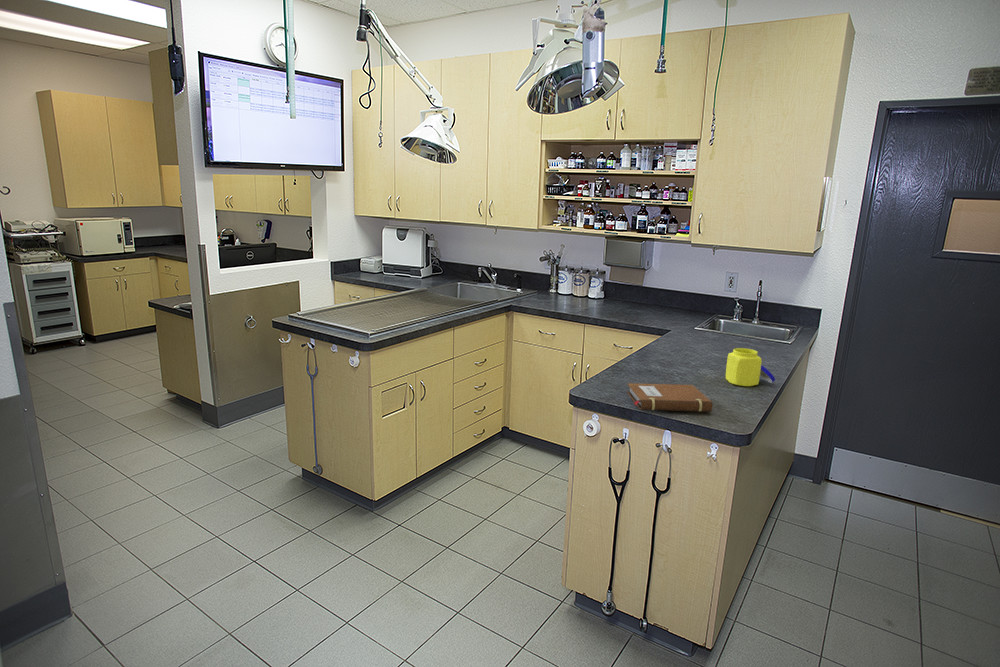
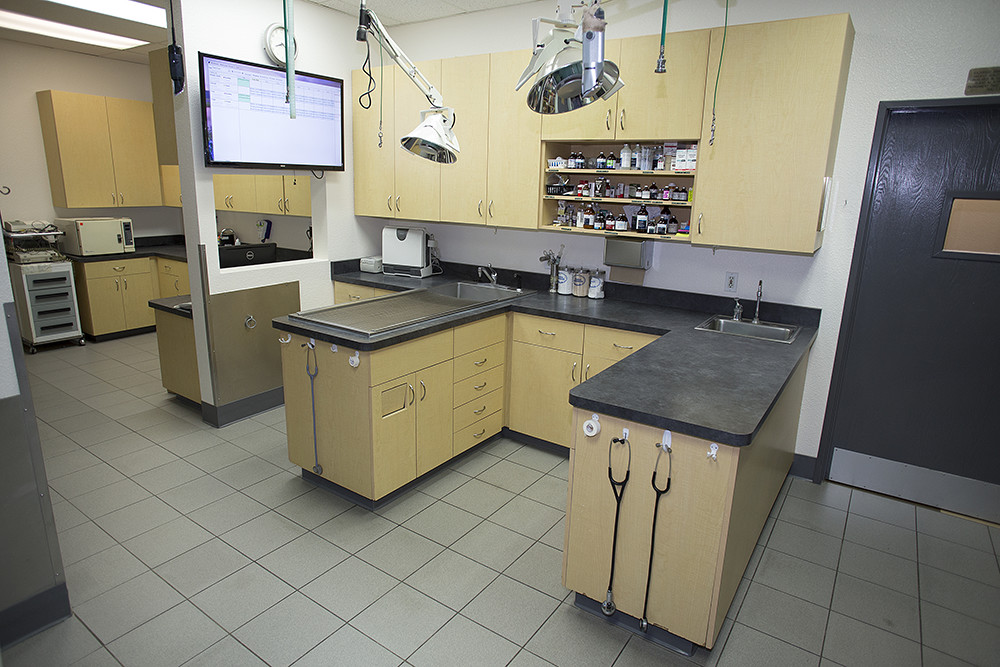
- jar (752, 366)
- notebook (666, 397)
